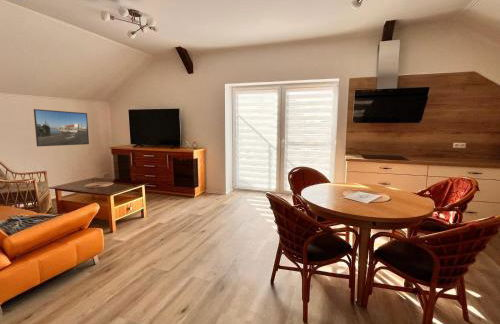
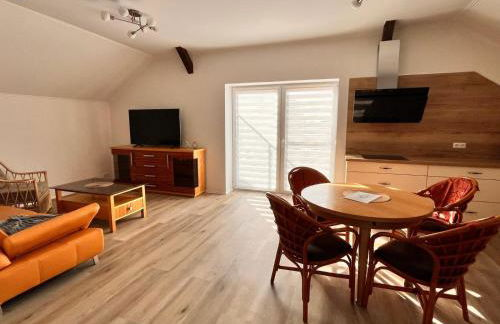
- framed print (64, 128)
